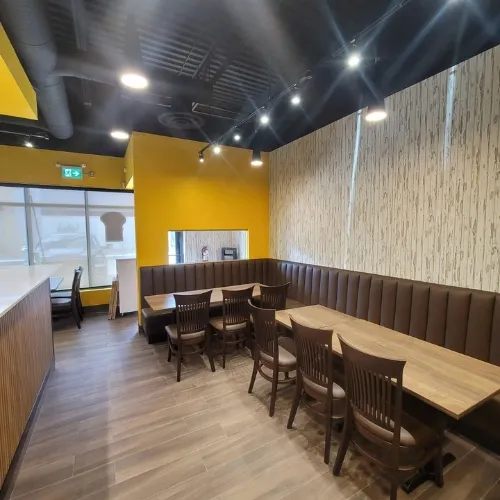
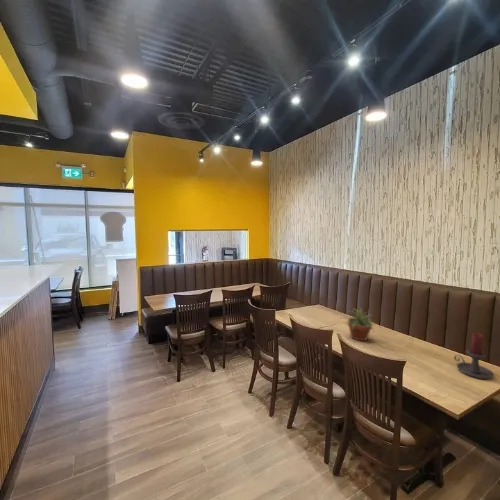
+ potted plant (359, 323)
+ candle holder (471, 351)
